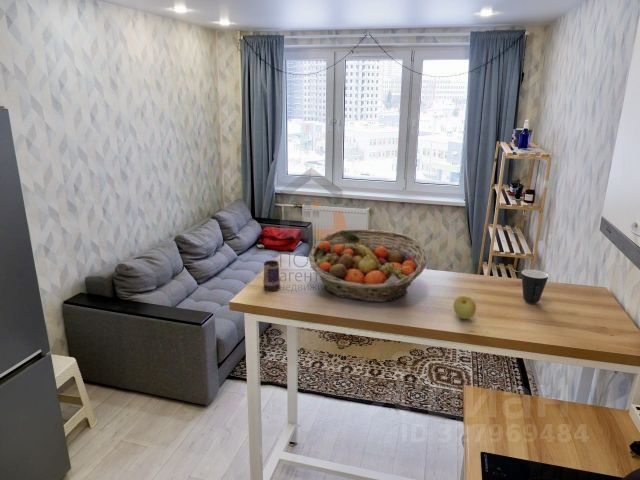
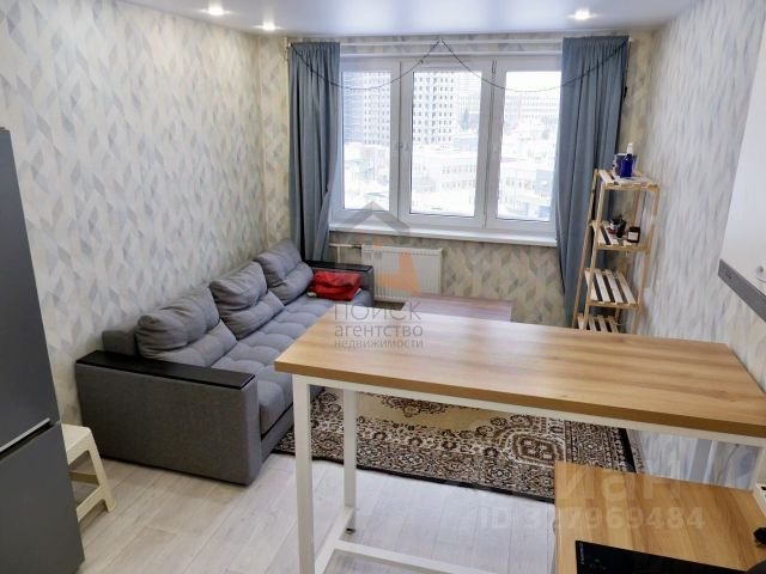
- mug (533, 288)
- apple (464, 308)
- fruit basket (366, 263)
- mug (270, 276)
